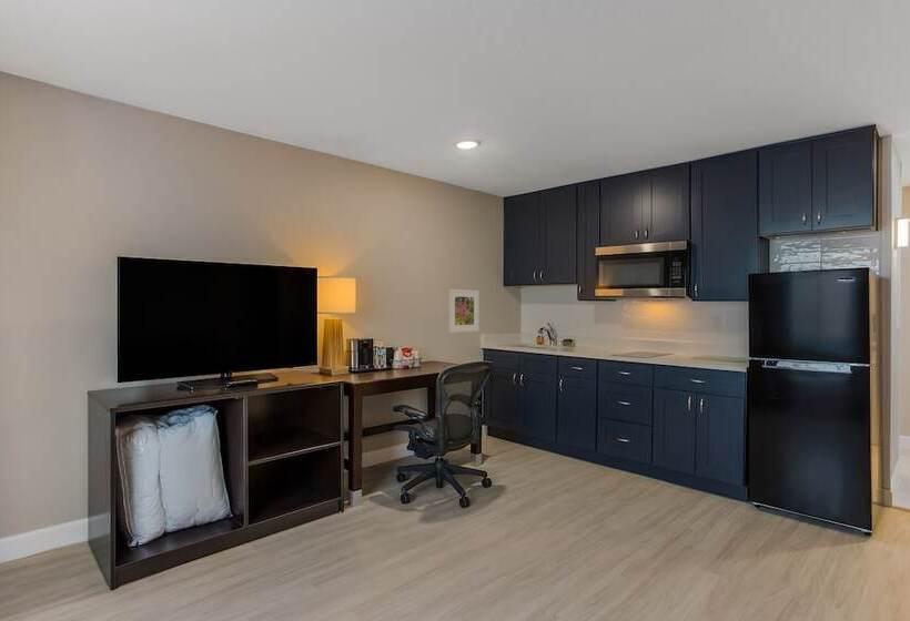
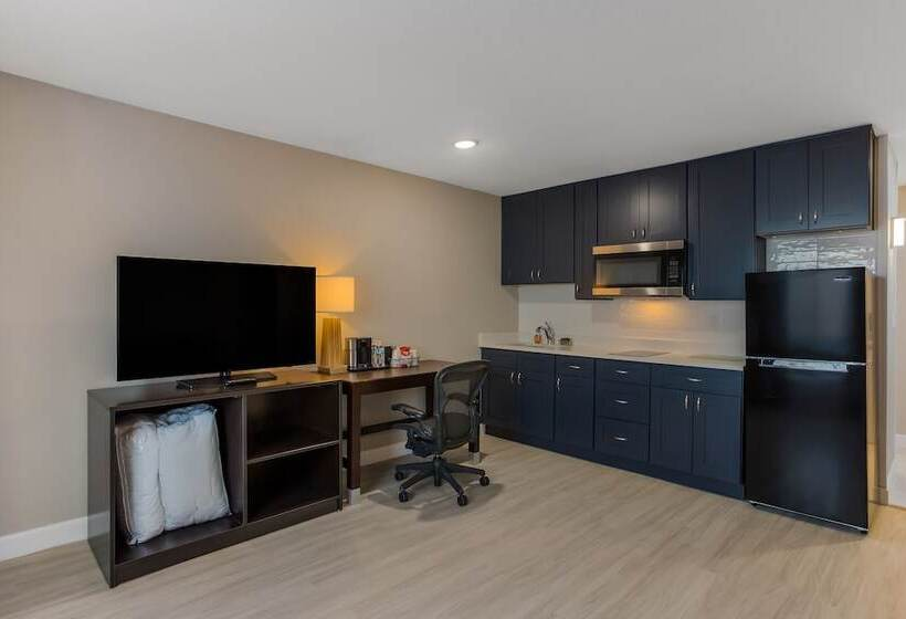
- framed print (464, 310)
